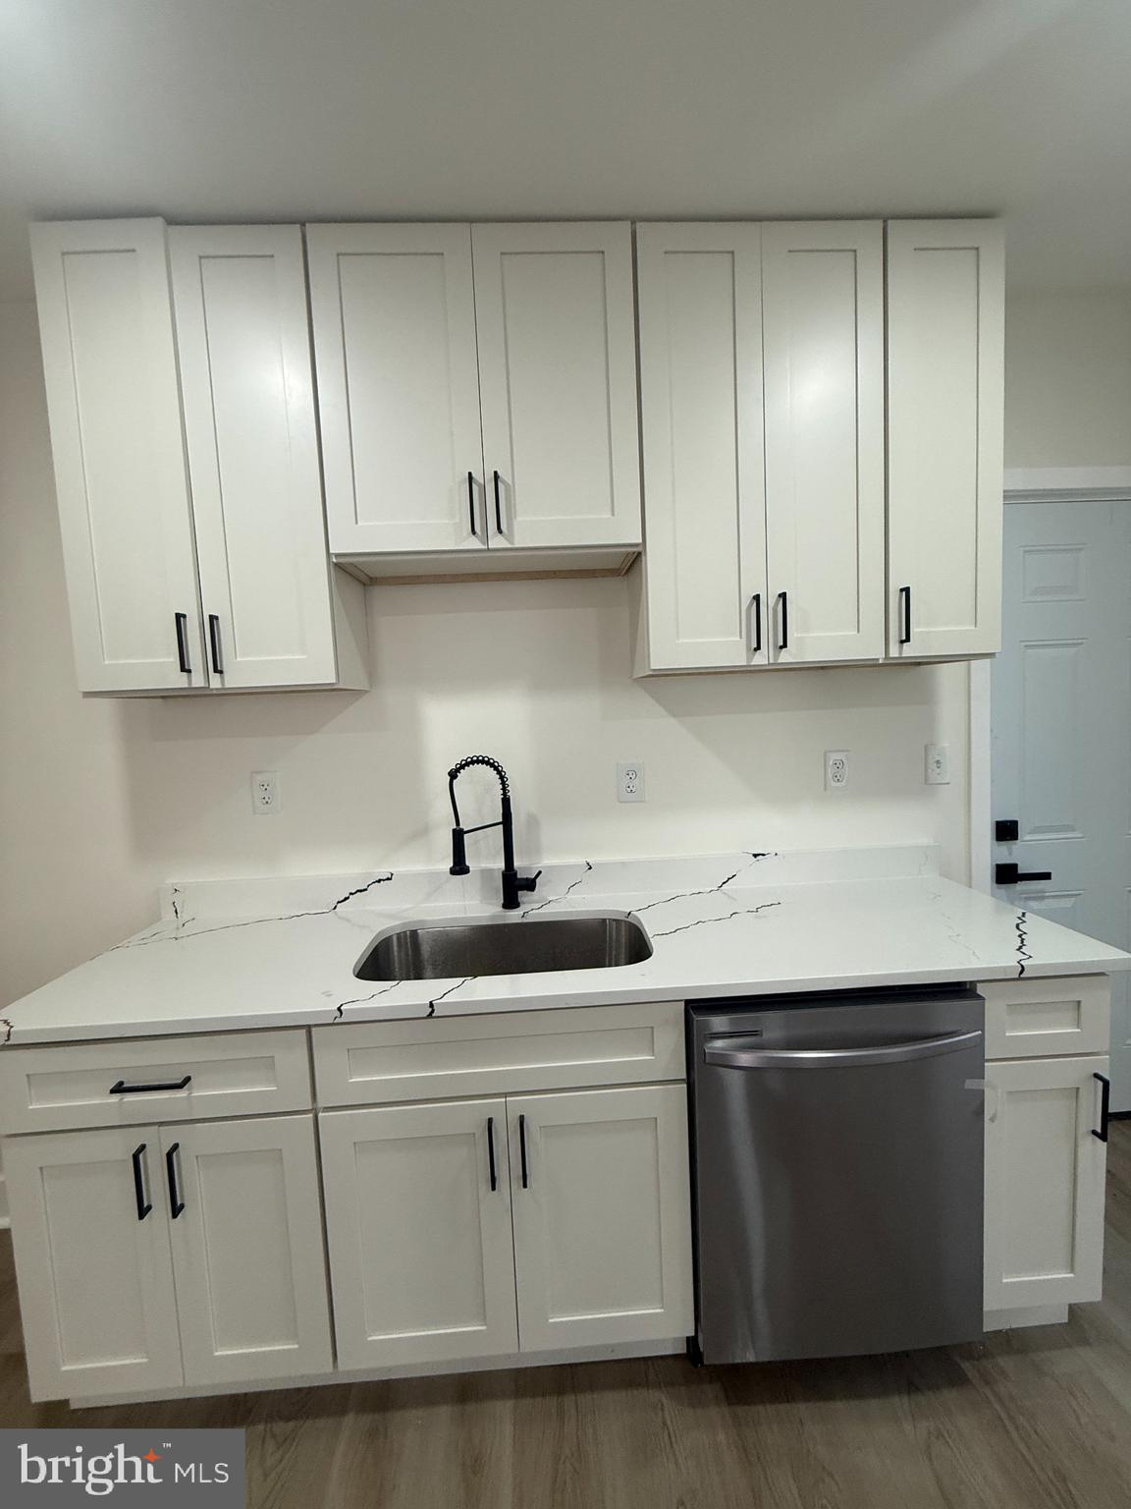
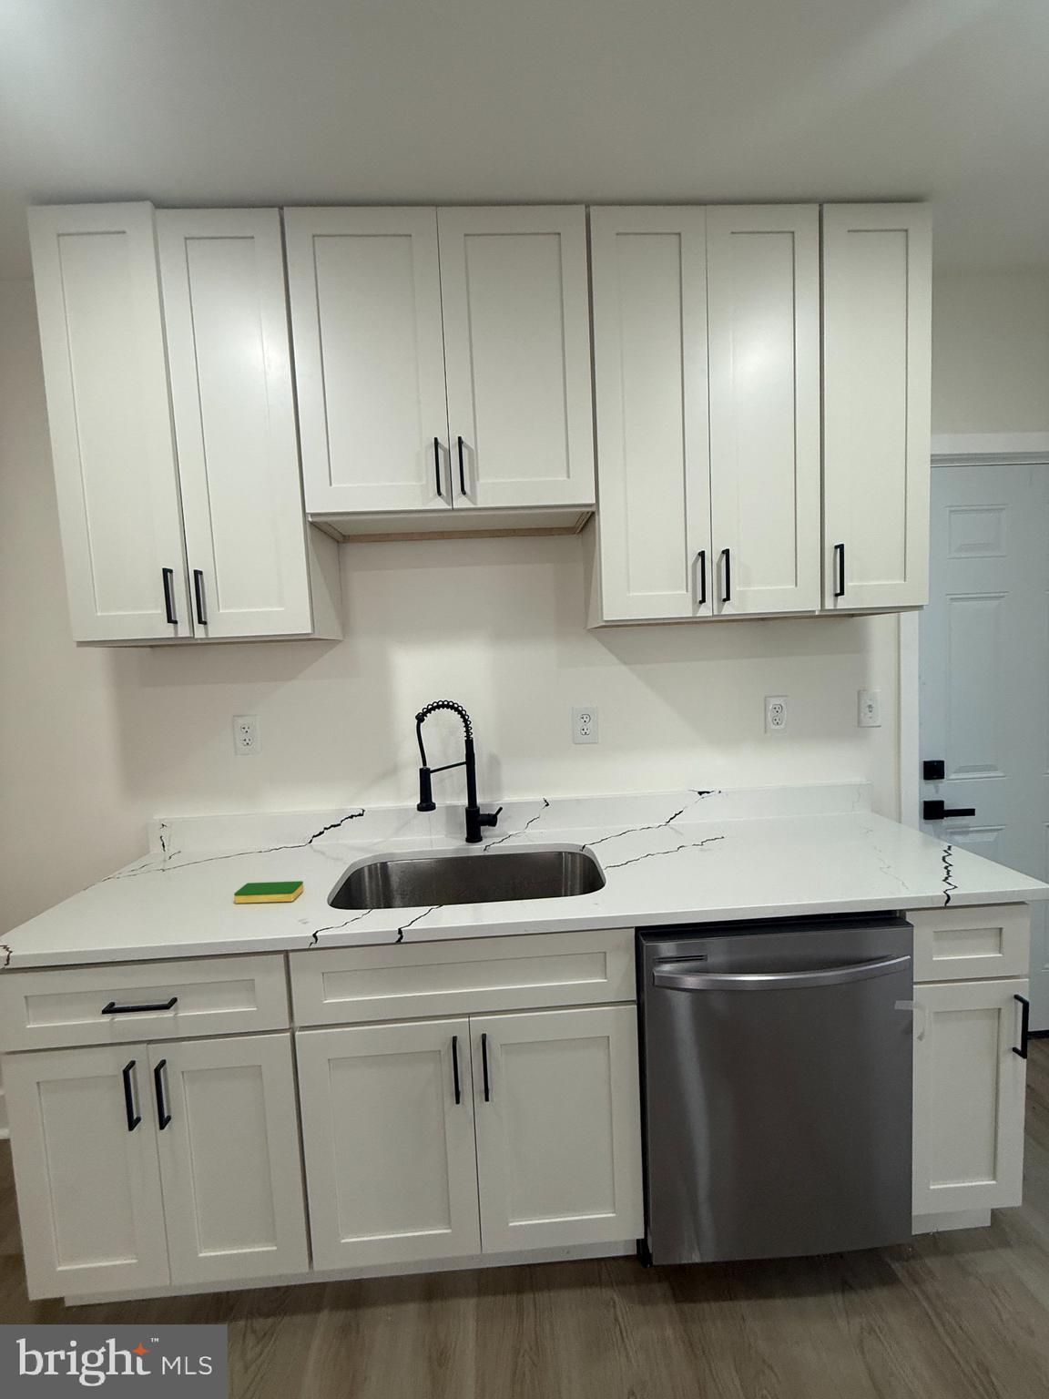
+ dish sponge (270, 891)
